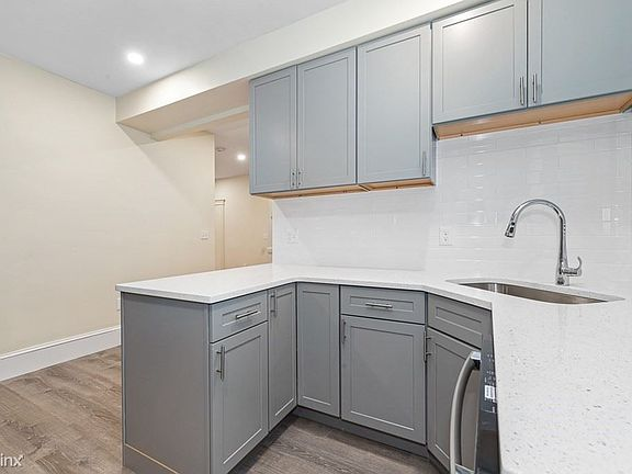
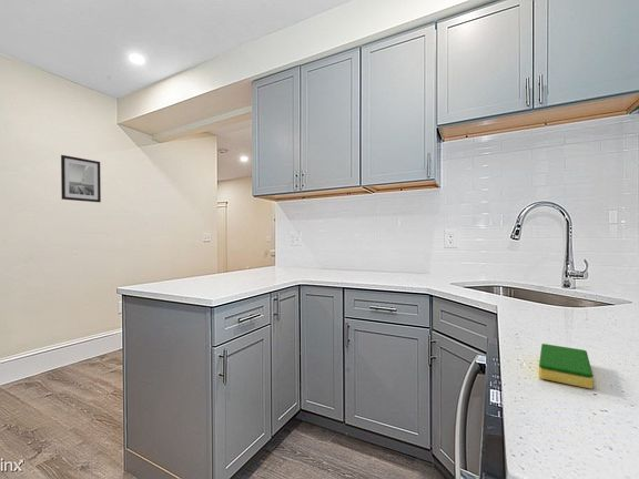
+ wall art (81, 180)
+ dish sponge (564, 363)
